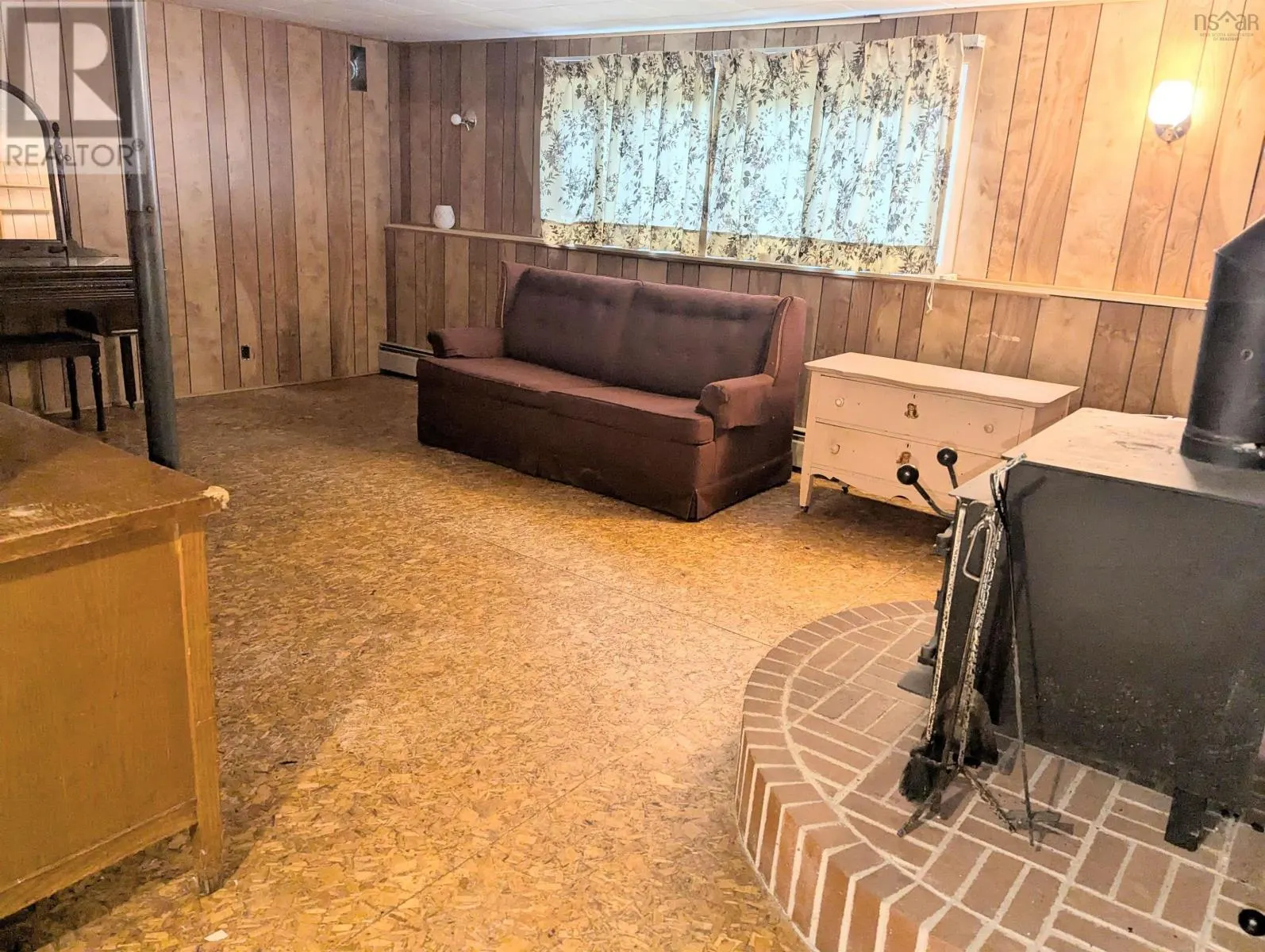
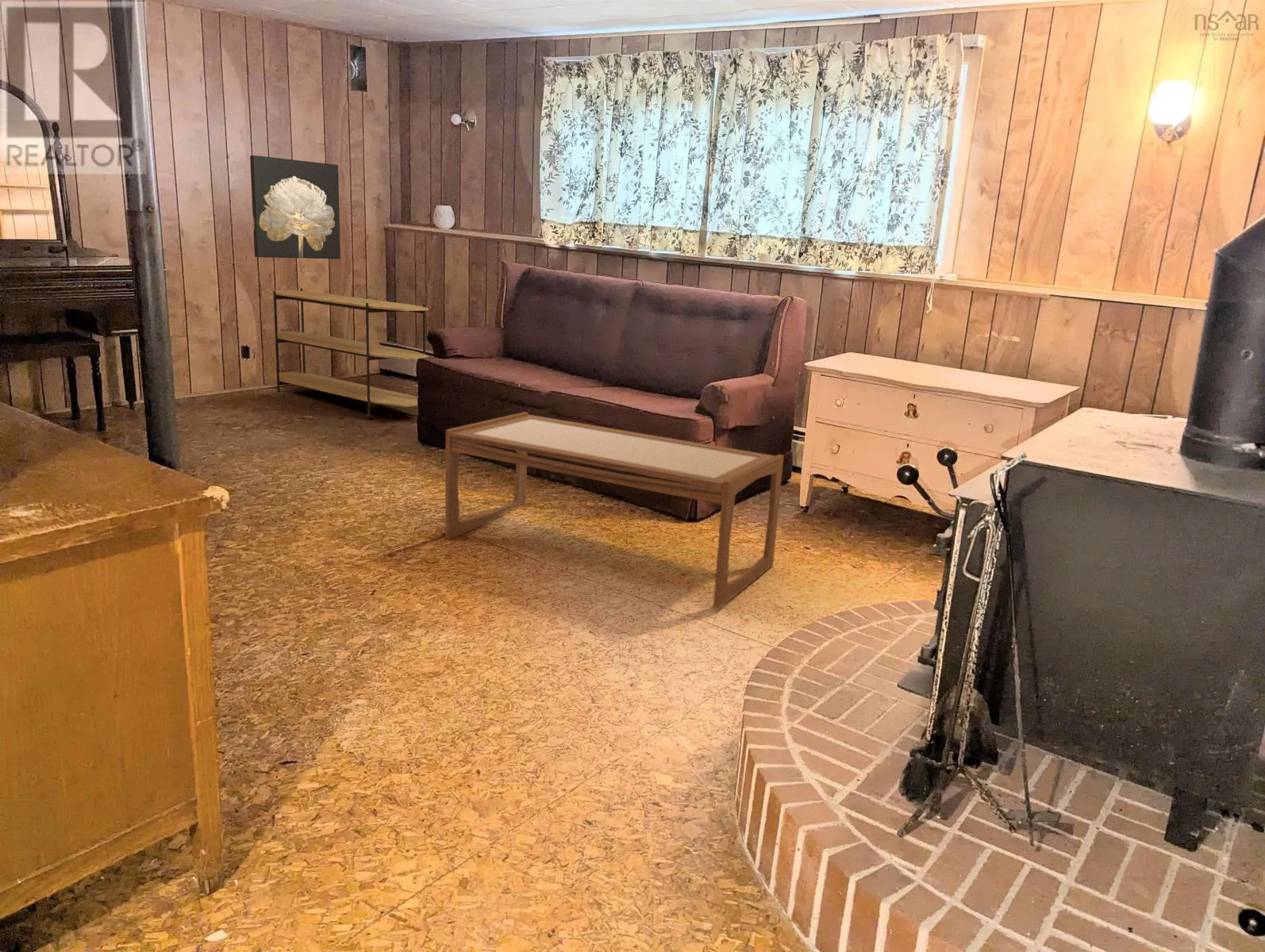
+ coffee table (610, 482)
+ shelving unit (340, 349)
+ wall art (297, 209)
